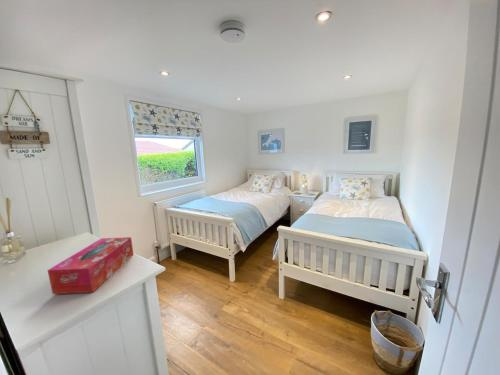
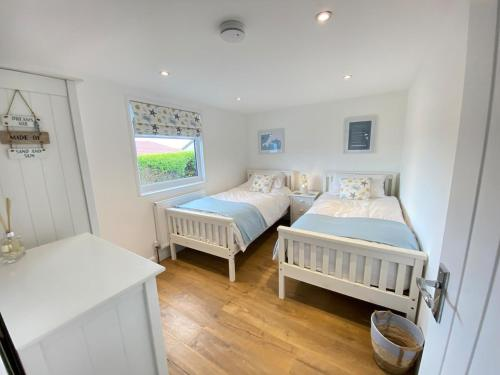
- tissue box (97, 261)
